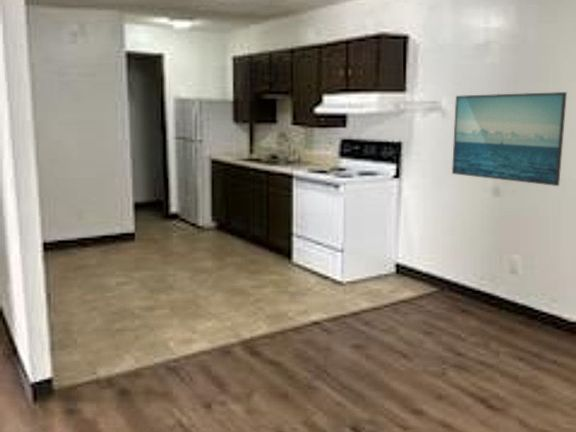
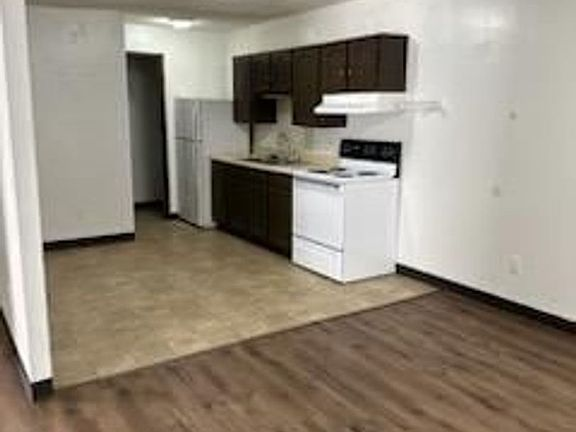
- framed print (503, 137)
